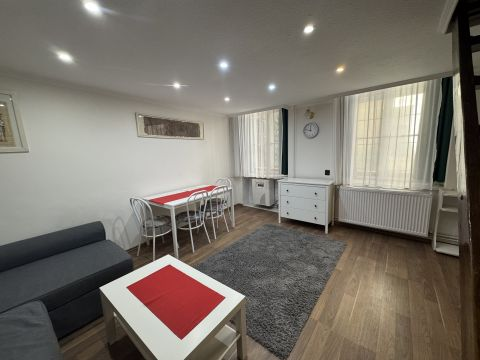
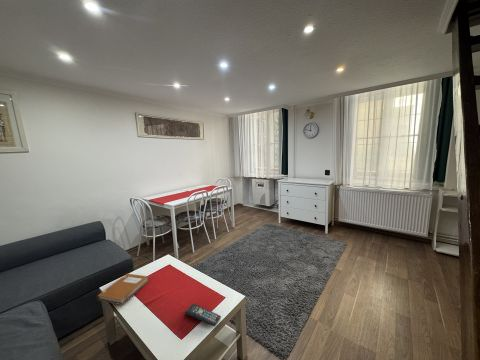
+ remote control (202, 314)
+ notebook (125, 286)
